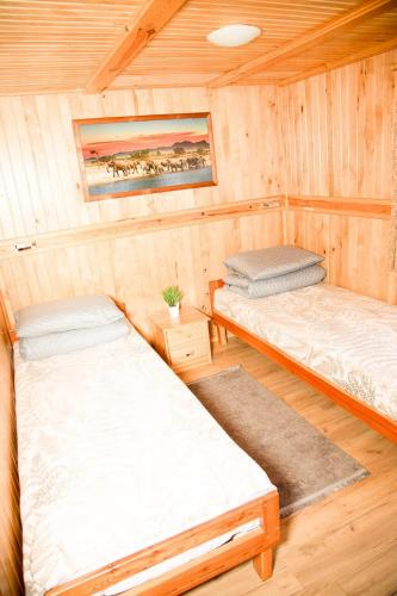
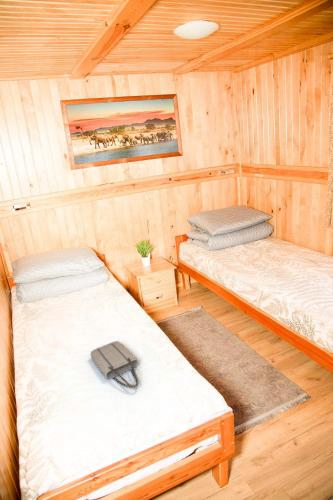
+ tote bag (119, 364)
